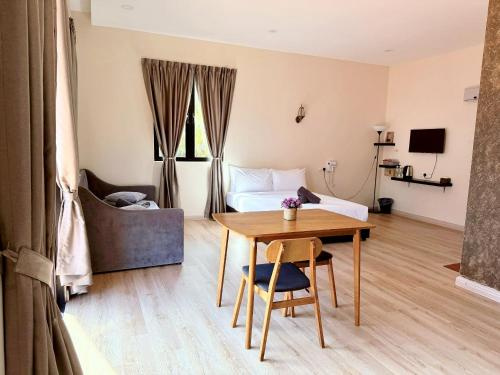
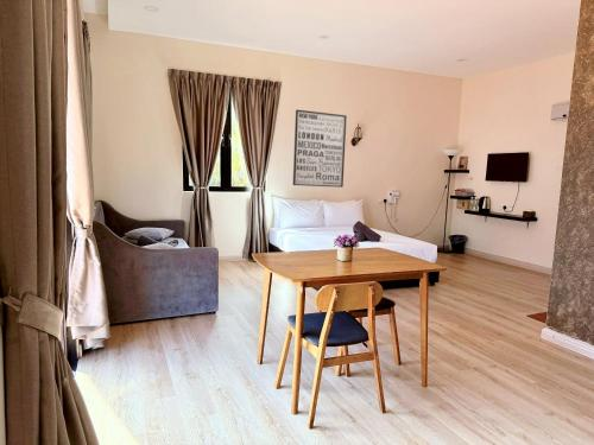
+ wall art (320, 150)
